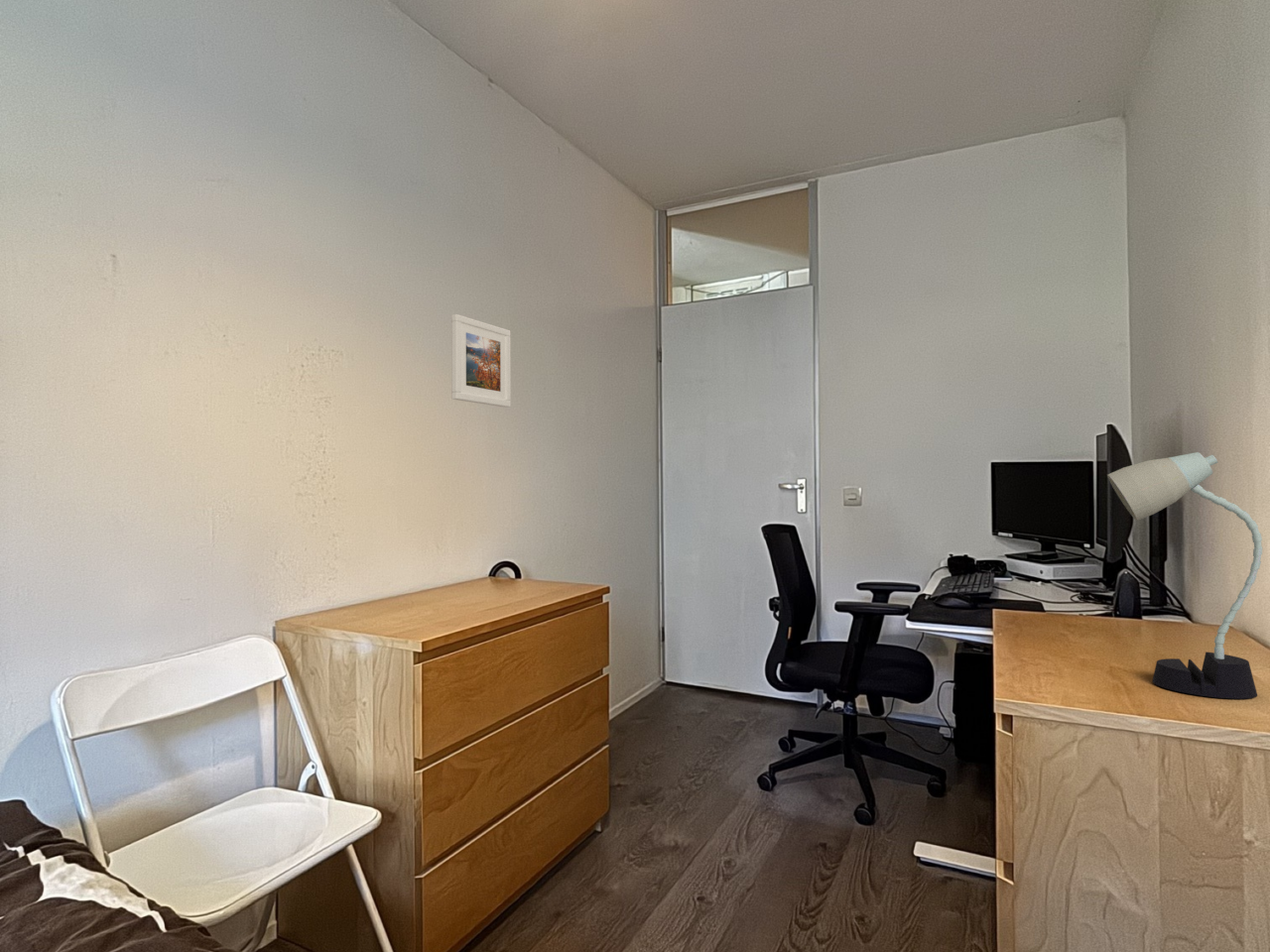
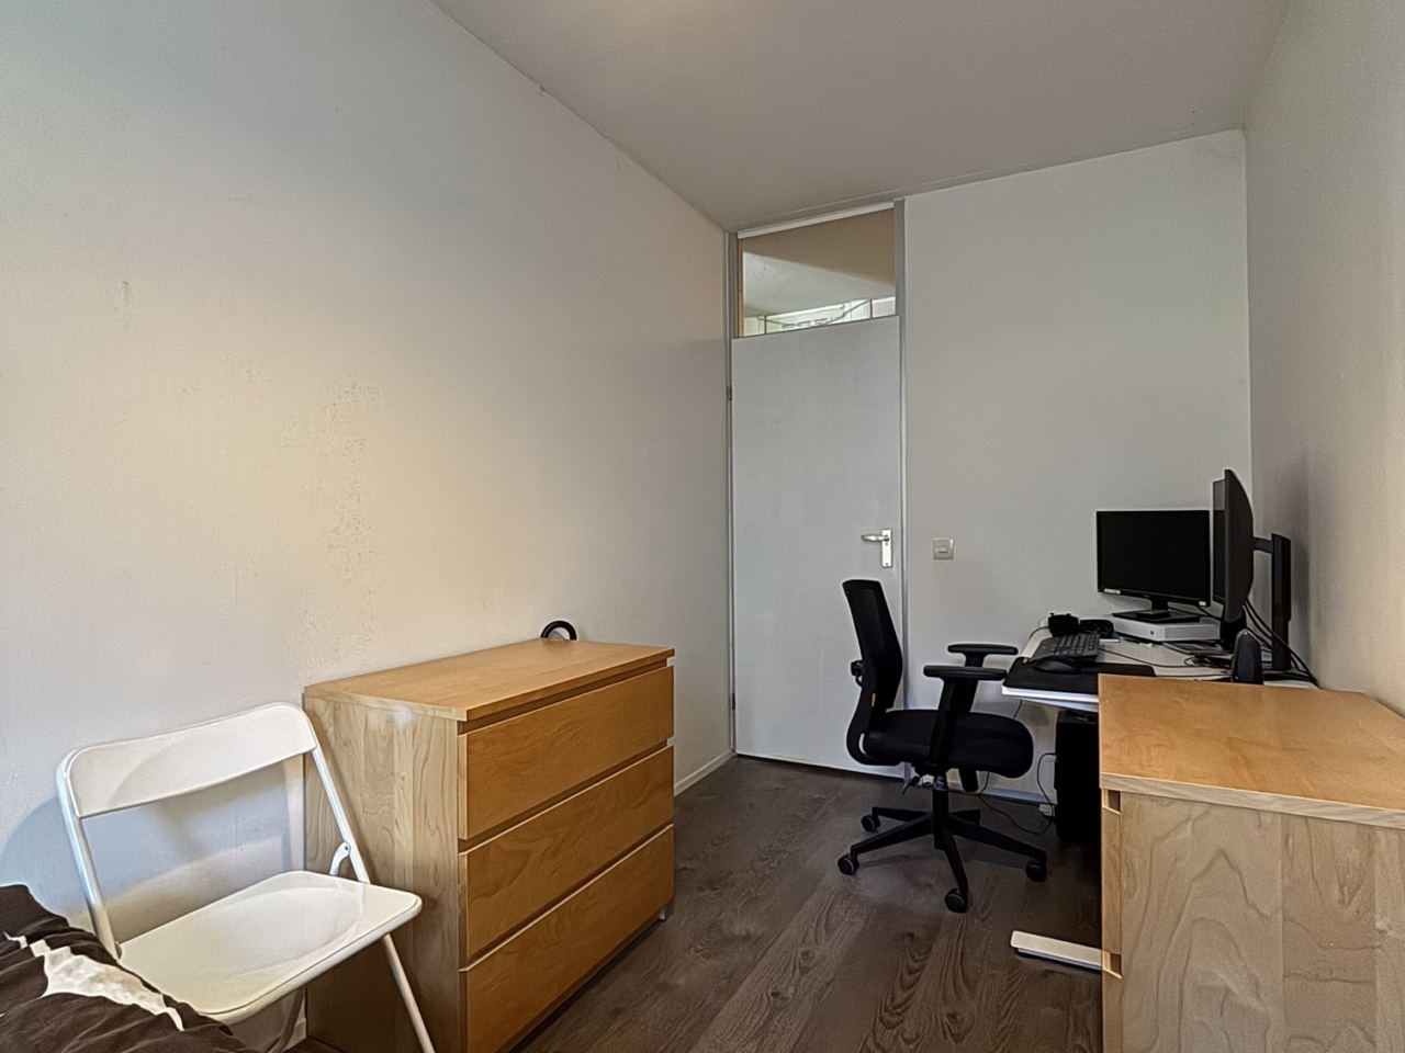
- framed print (482, 363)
- desk lamp (1237, 596)
